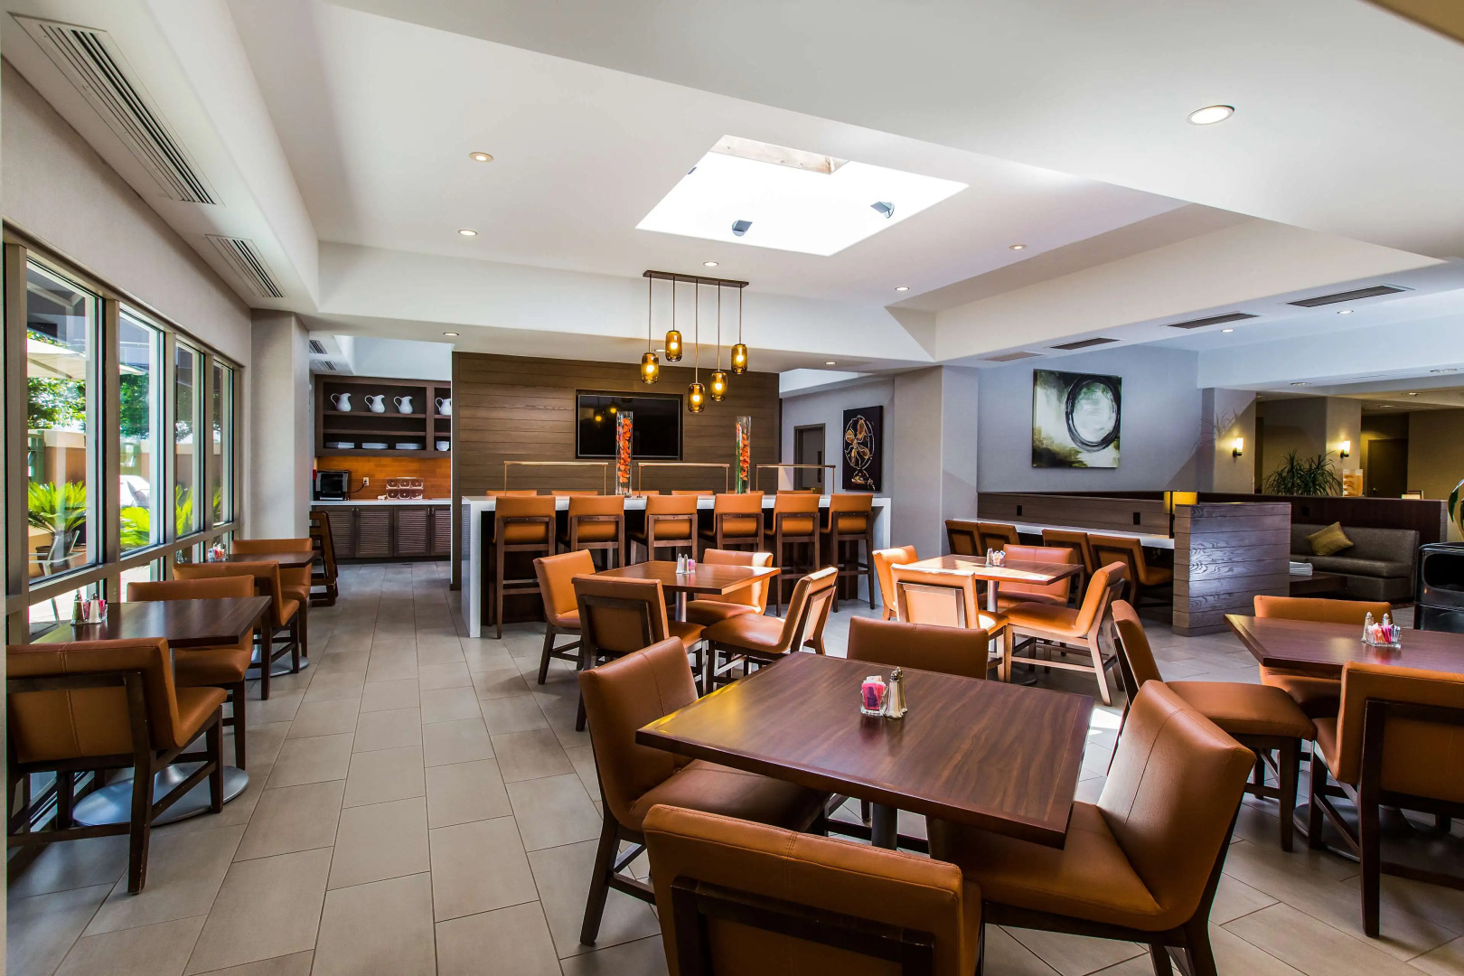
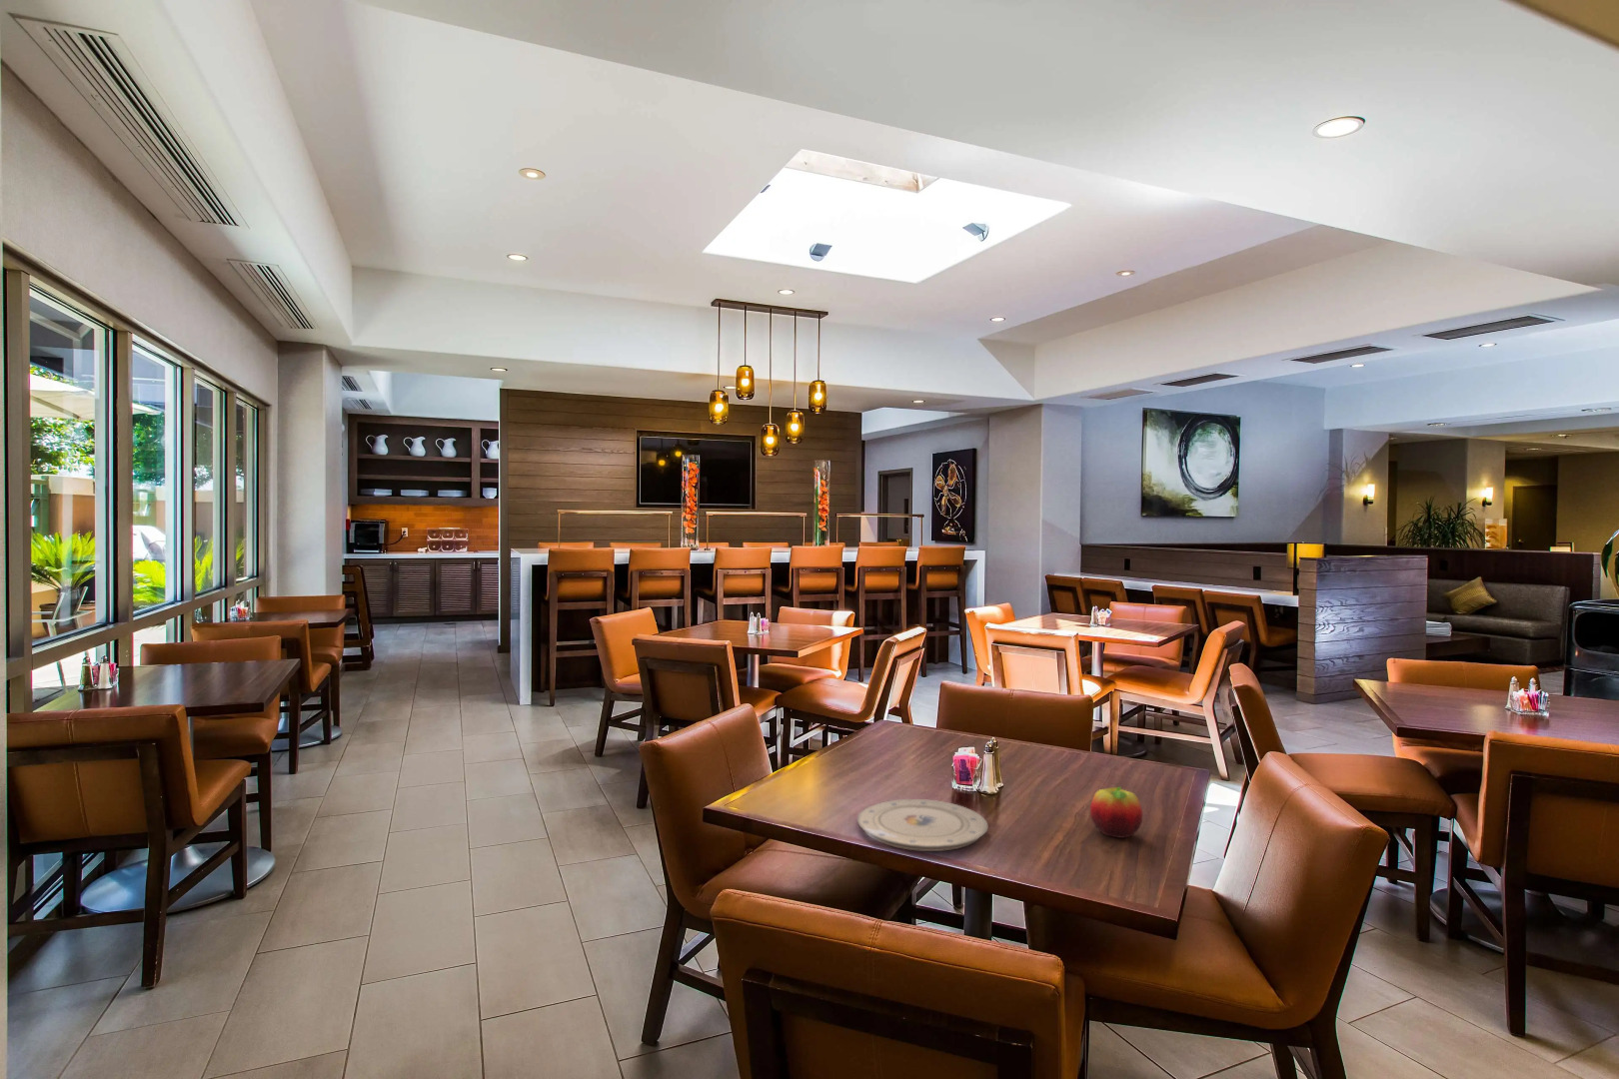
+ fruit (1115, 810)
+ plate (922, 824)
